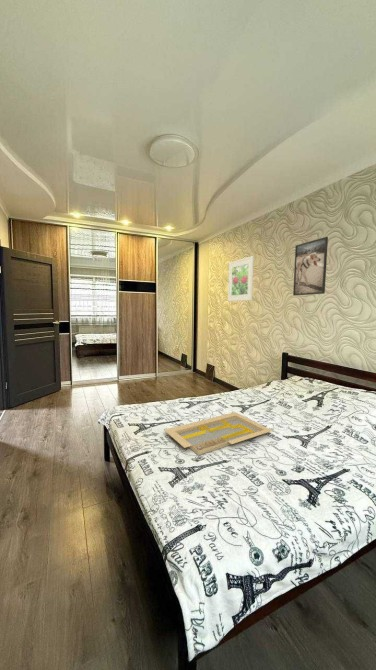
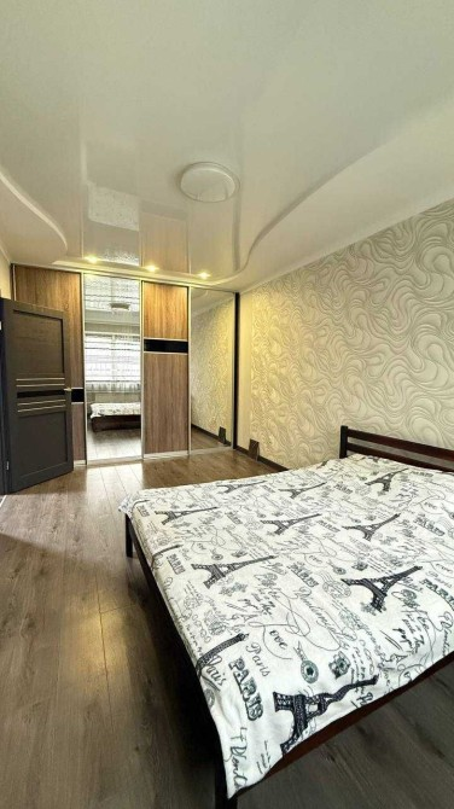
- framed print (309, 268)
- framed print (239, 280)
- serving tray (218, 432)
